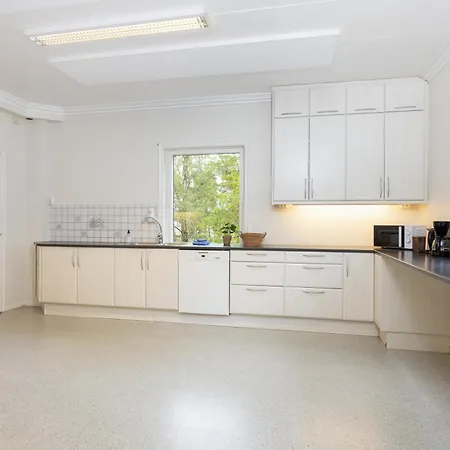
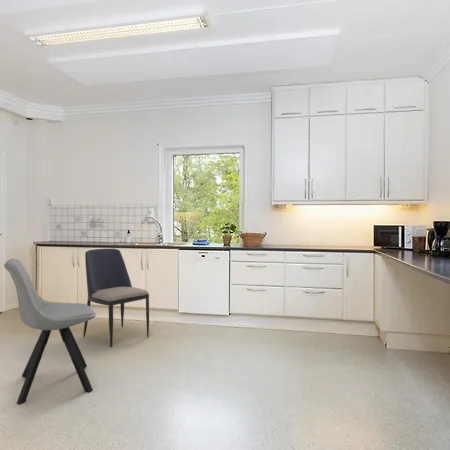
+ chair (52, 321)
+ chair (114, 293)
